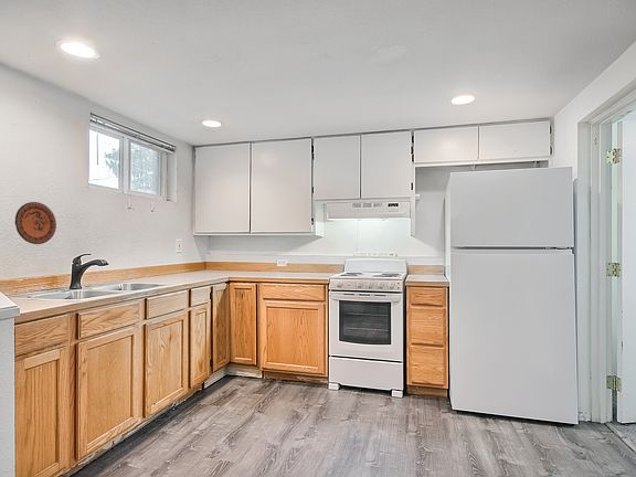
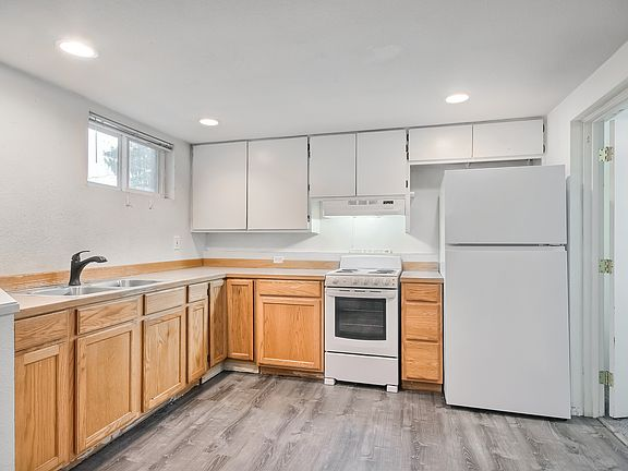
- decorative plate (35, 223)
